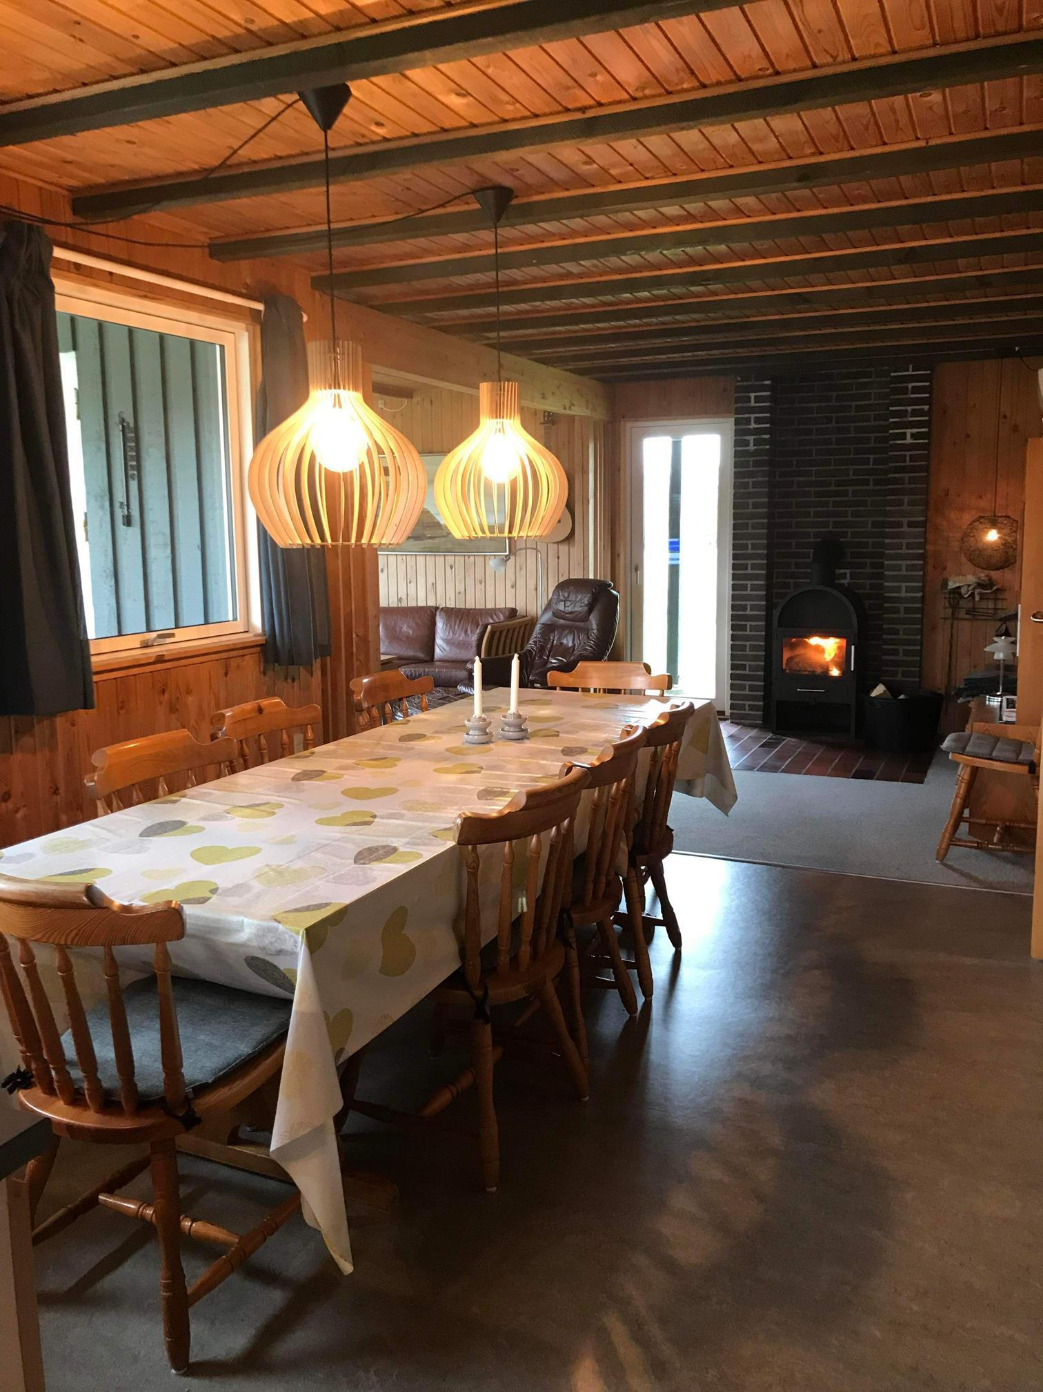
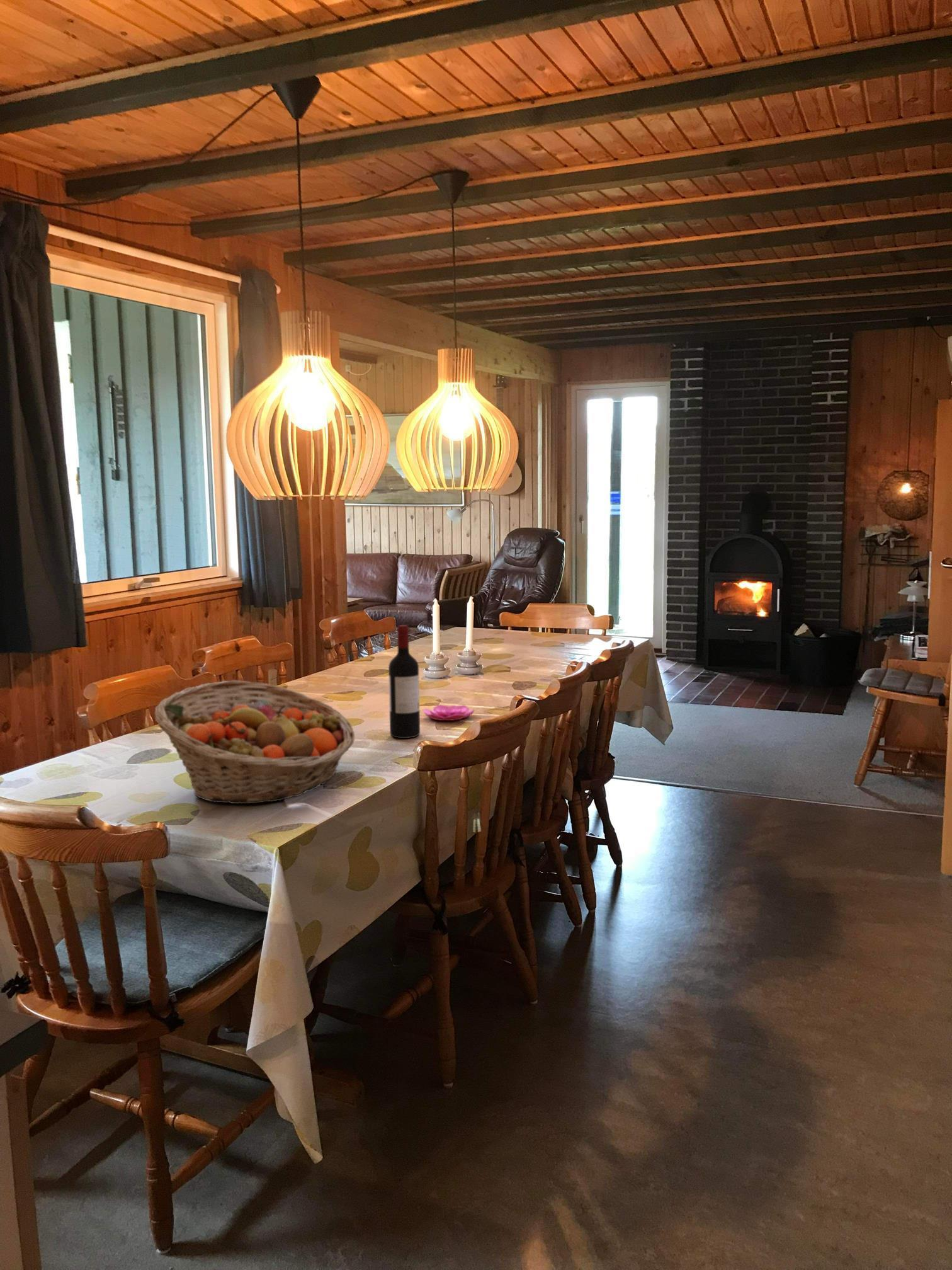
+ fruit basket (258, 737)
+ wine bottle (404, 680)
+ flower (448, 713)
